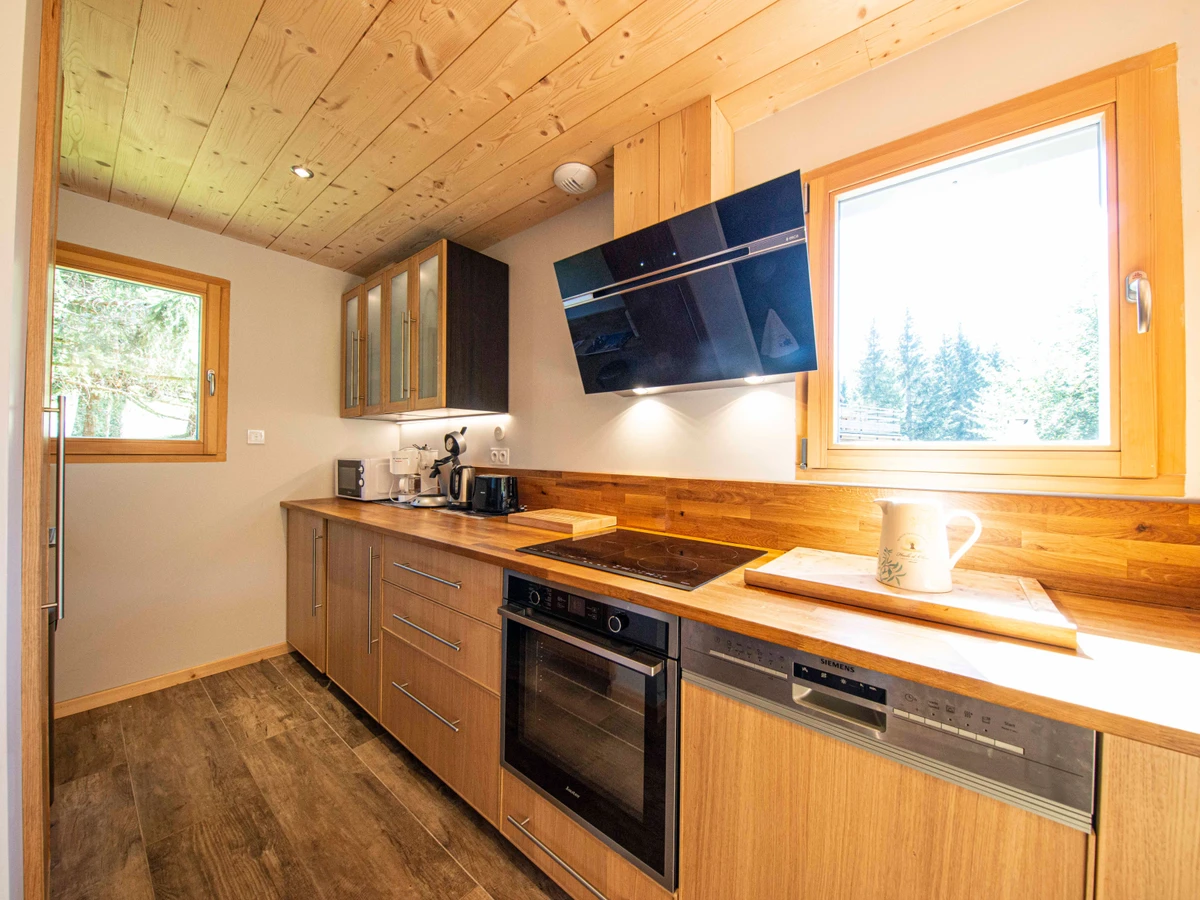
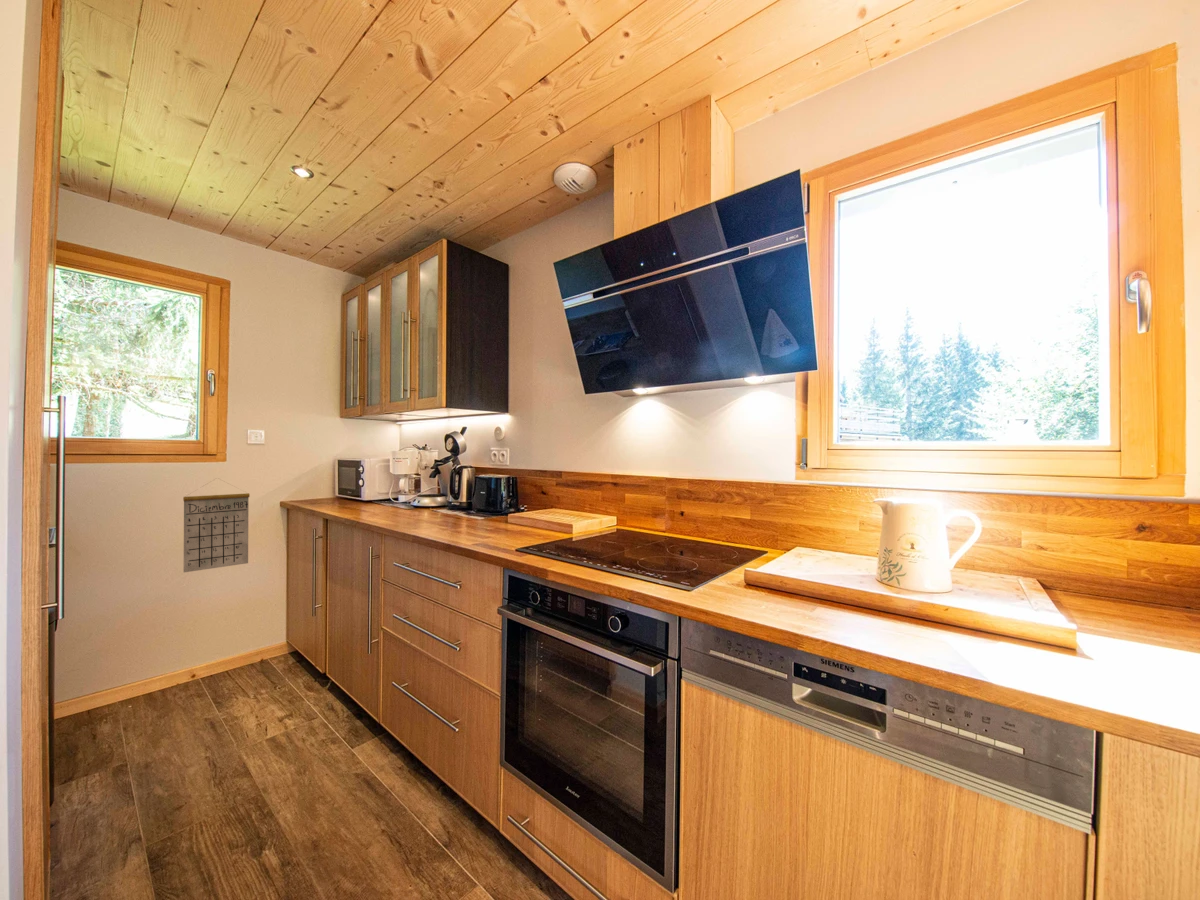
+ calendar (217, 522)
